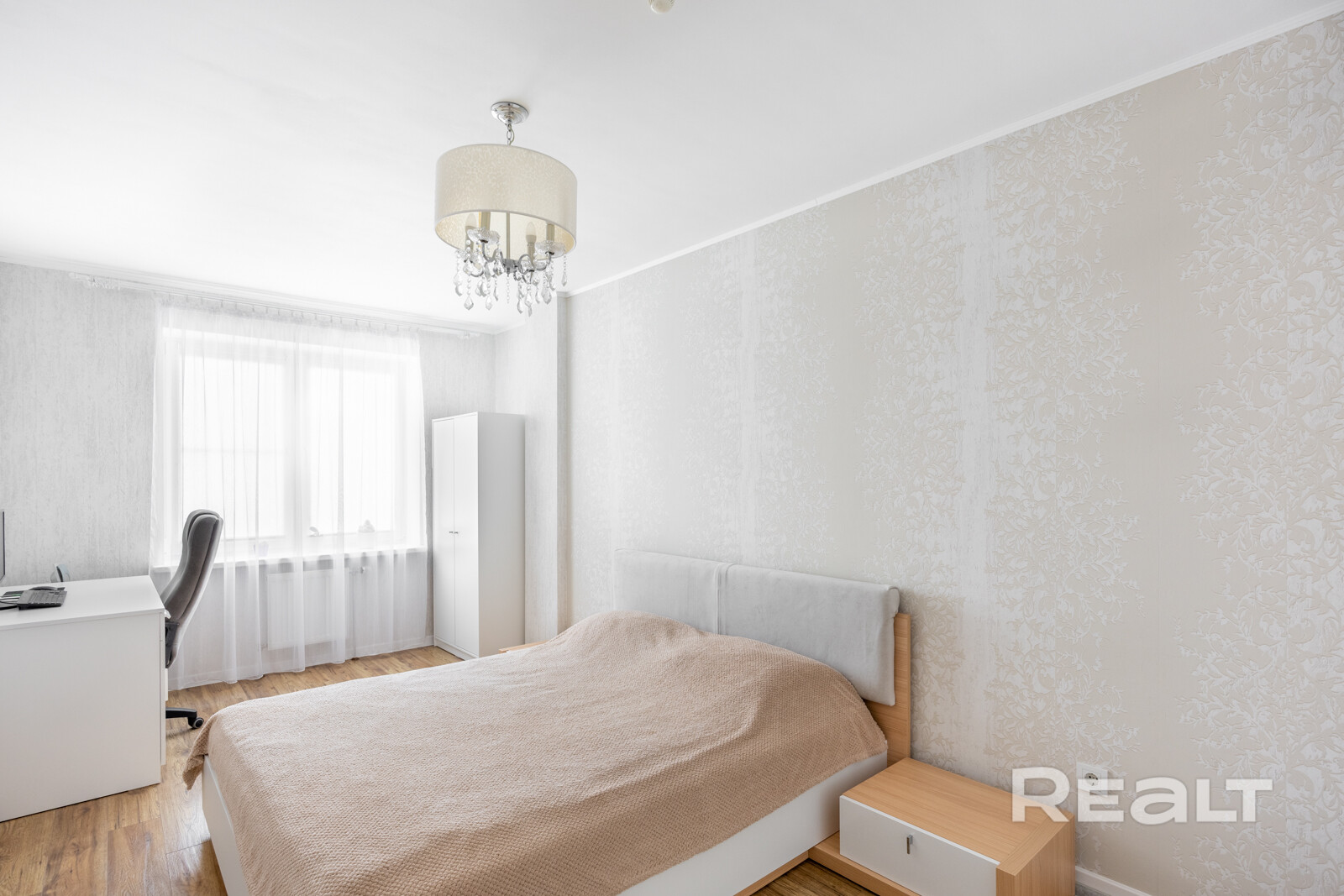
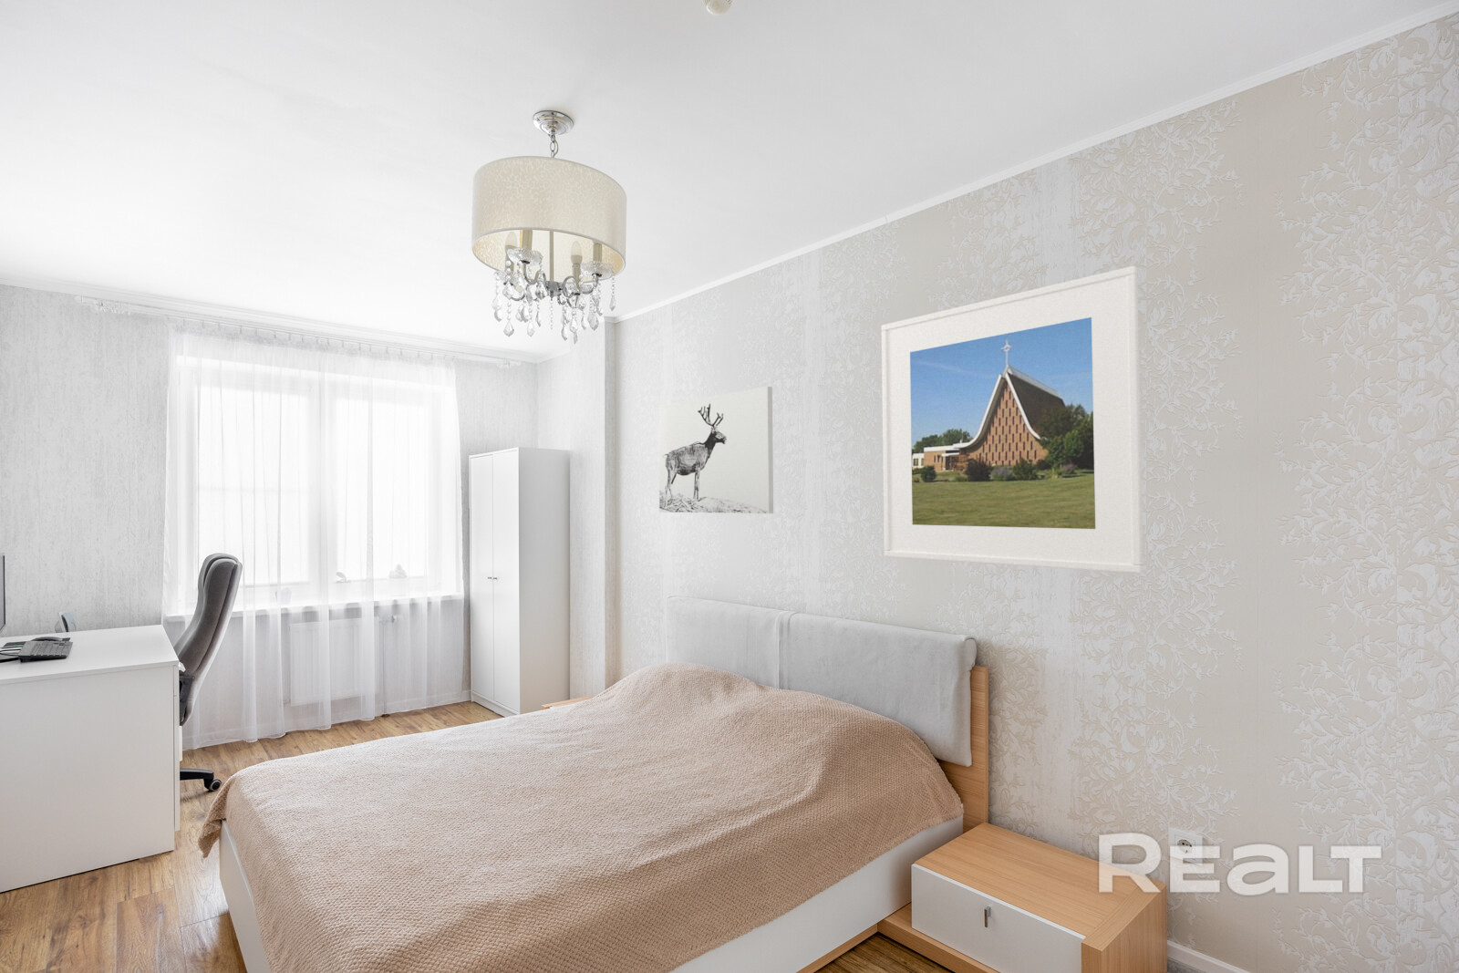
+ wall art (710, 454)
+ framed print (993, 431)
